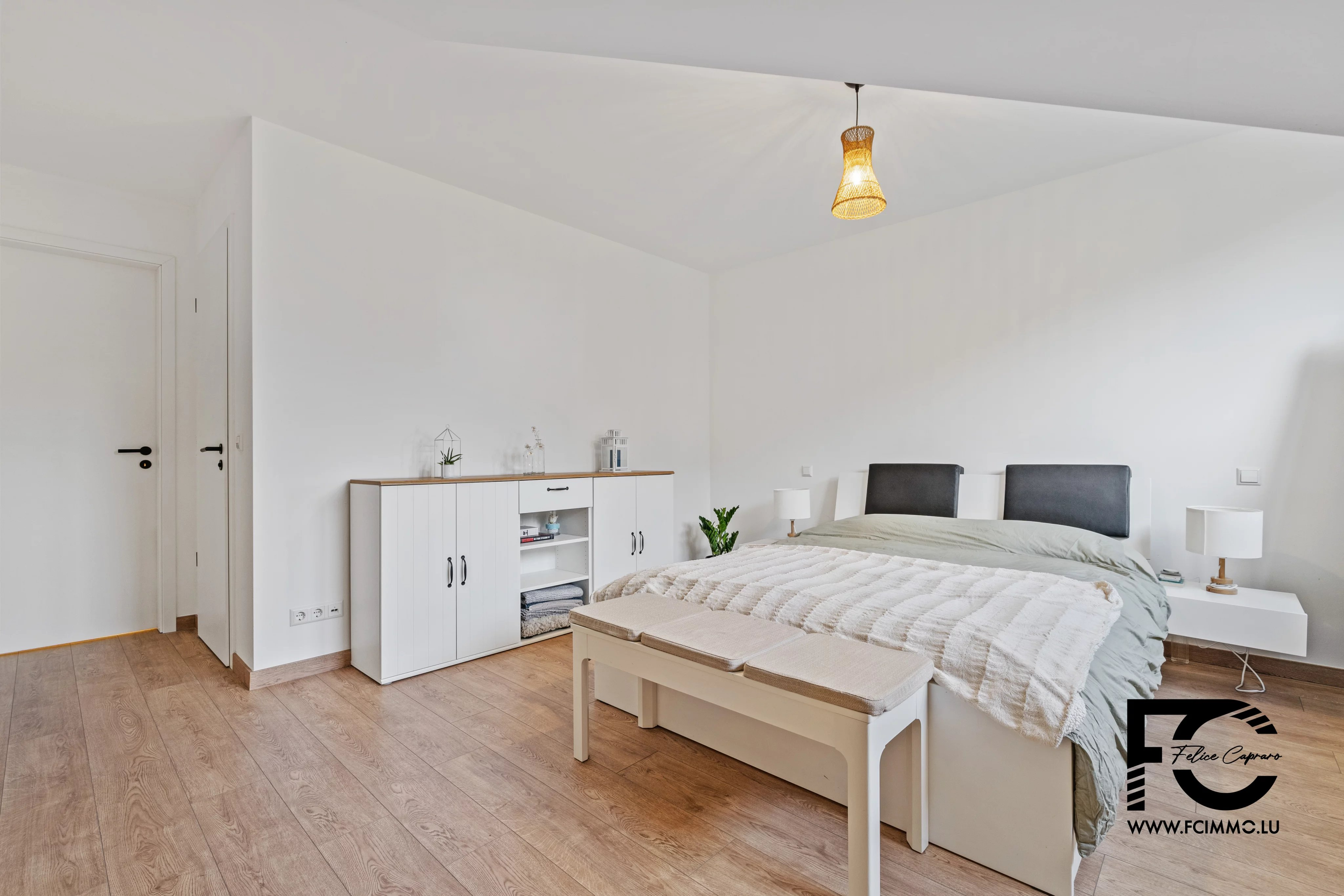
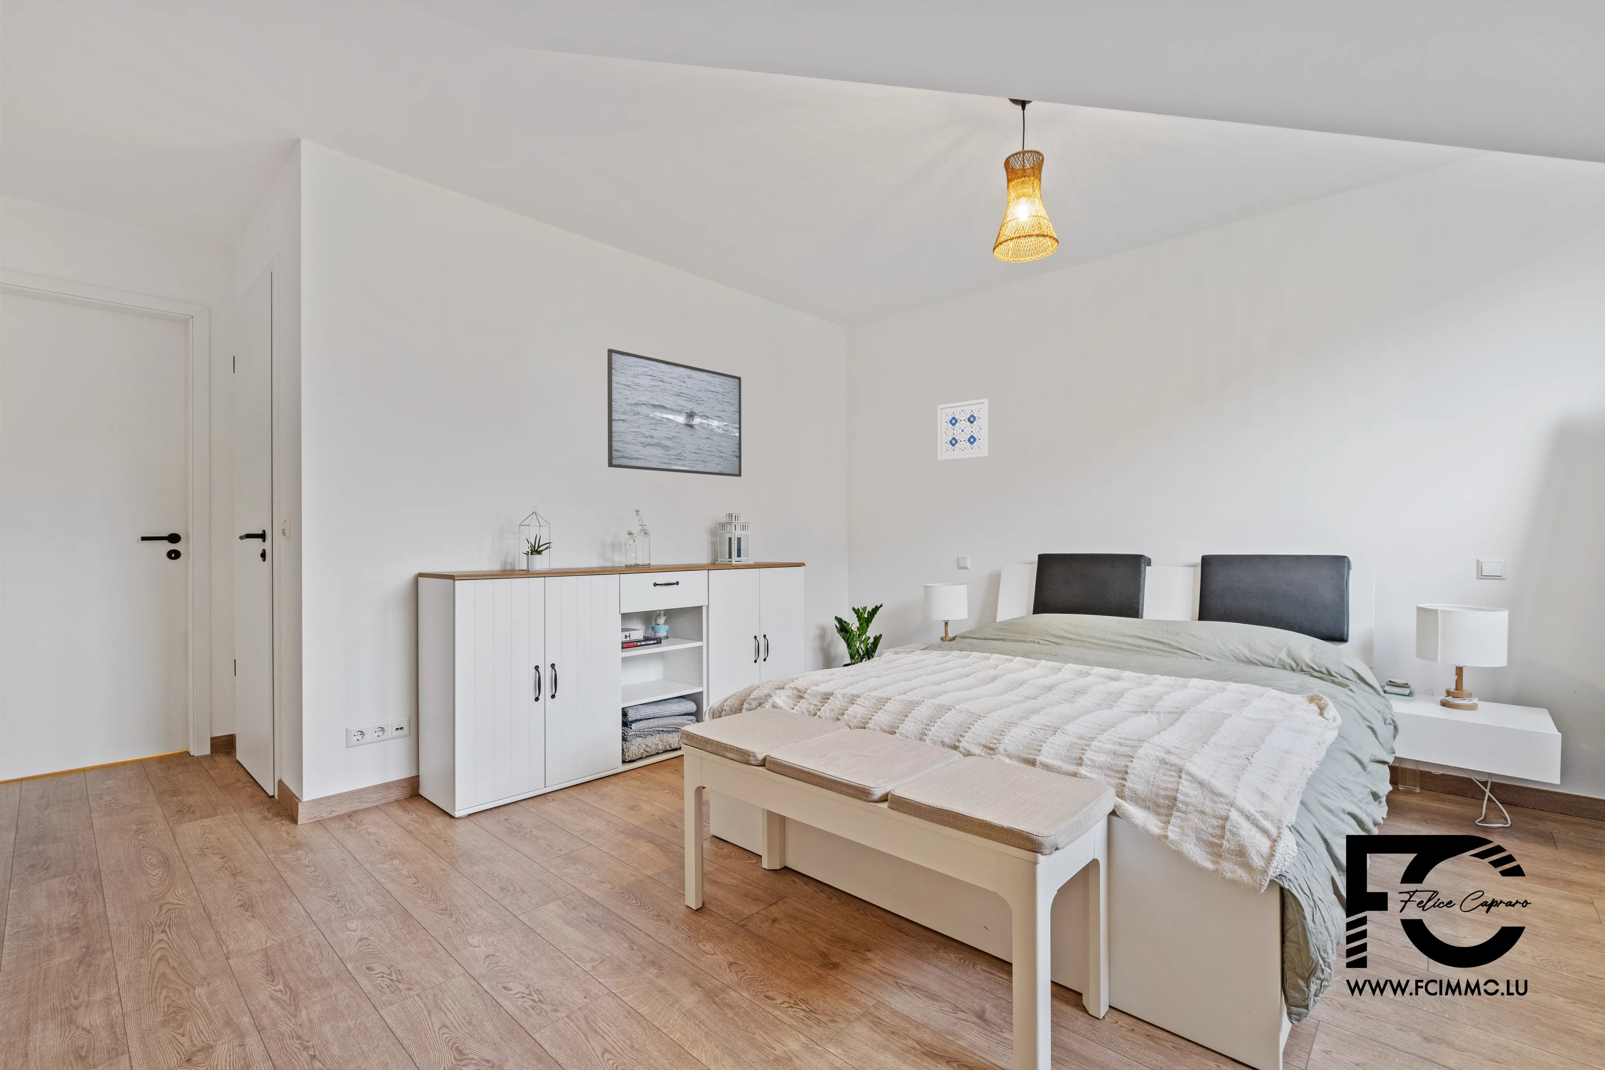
+ wall art (964, 430)
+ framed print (679, 418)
